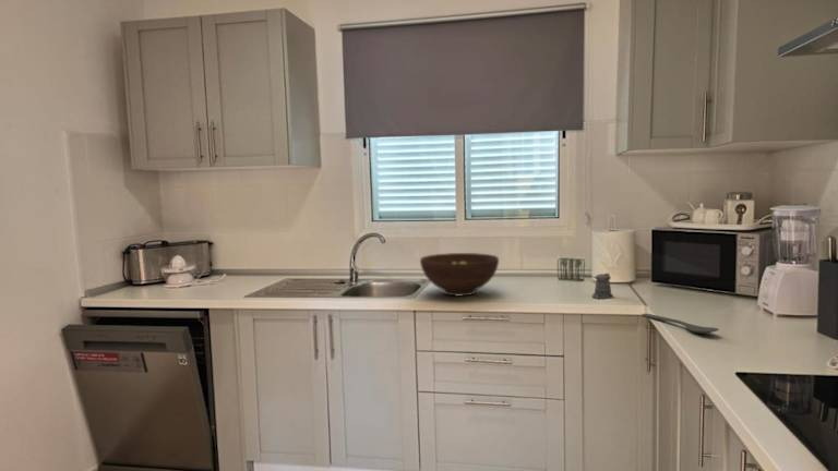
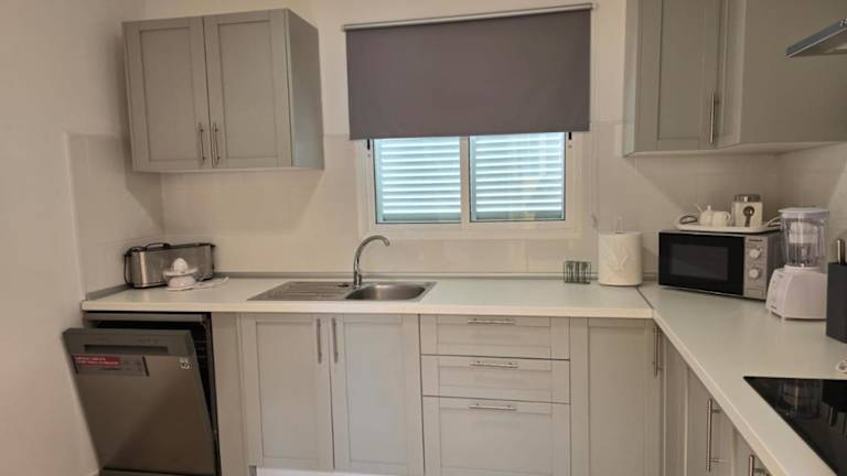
- spoon (677, 322)
- pepper shaker (600, 285)
- fruit bowl (459, 276)
